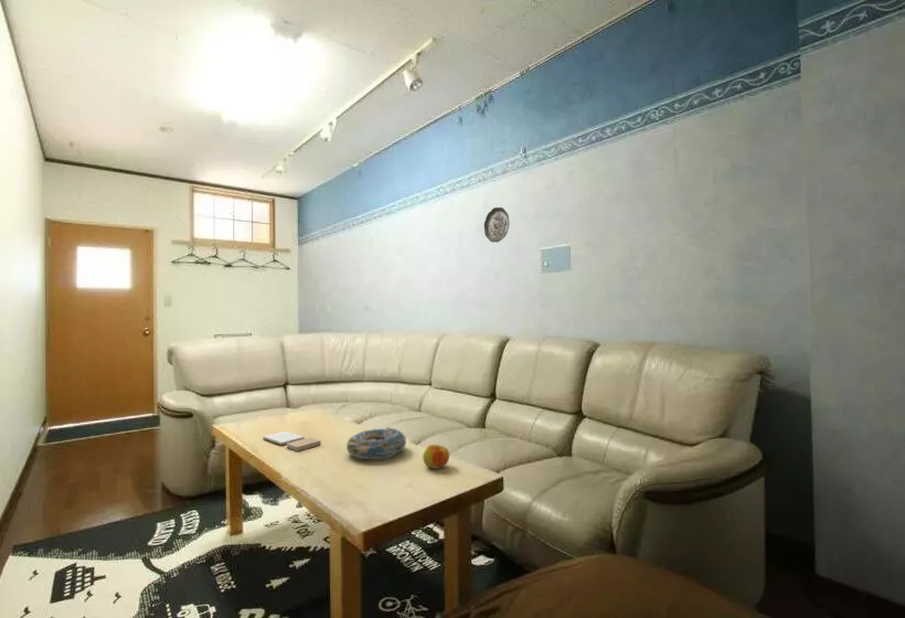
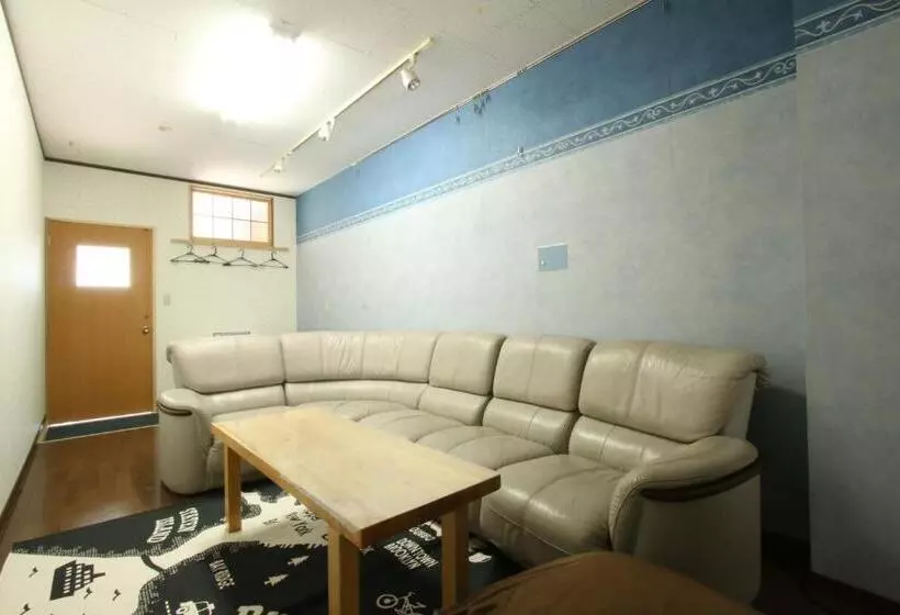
- book (290, 439)
- decorative bowl (376, 443)
- apple (436, 456)
- decorative plate (497, 224)
